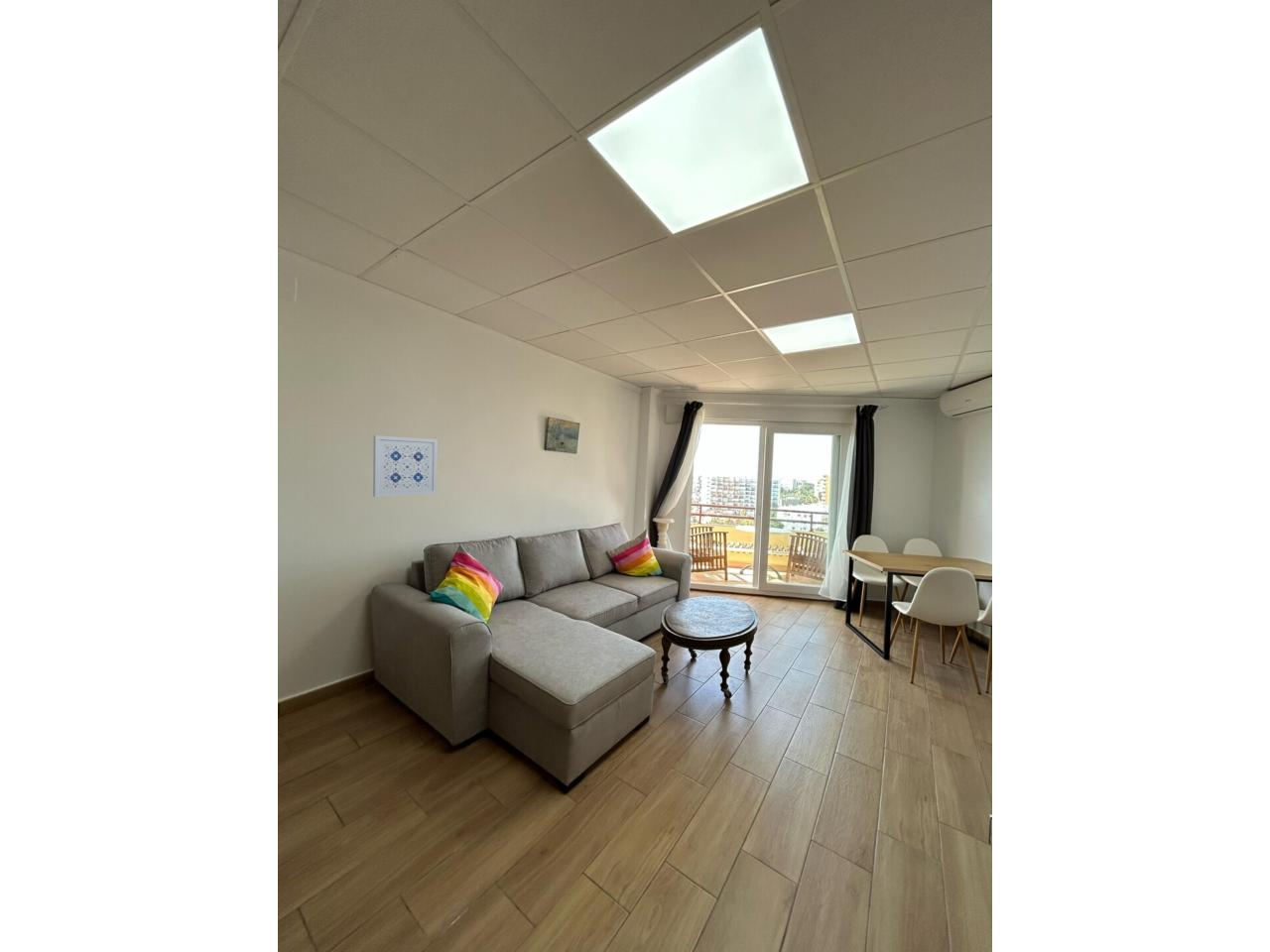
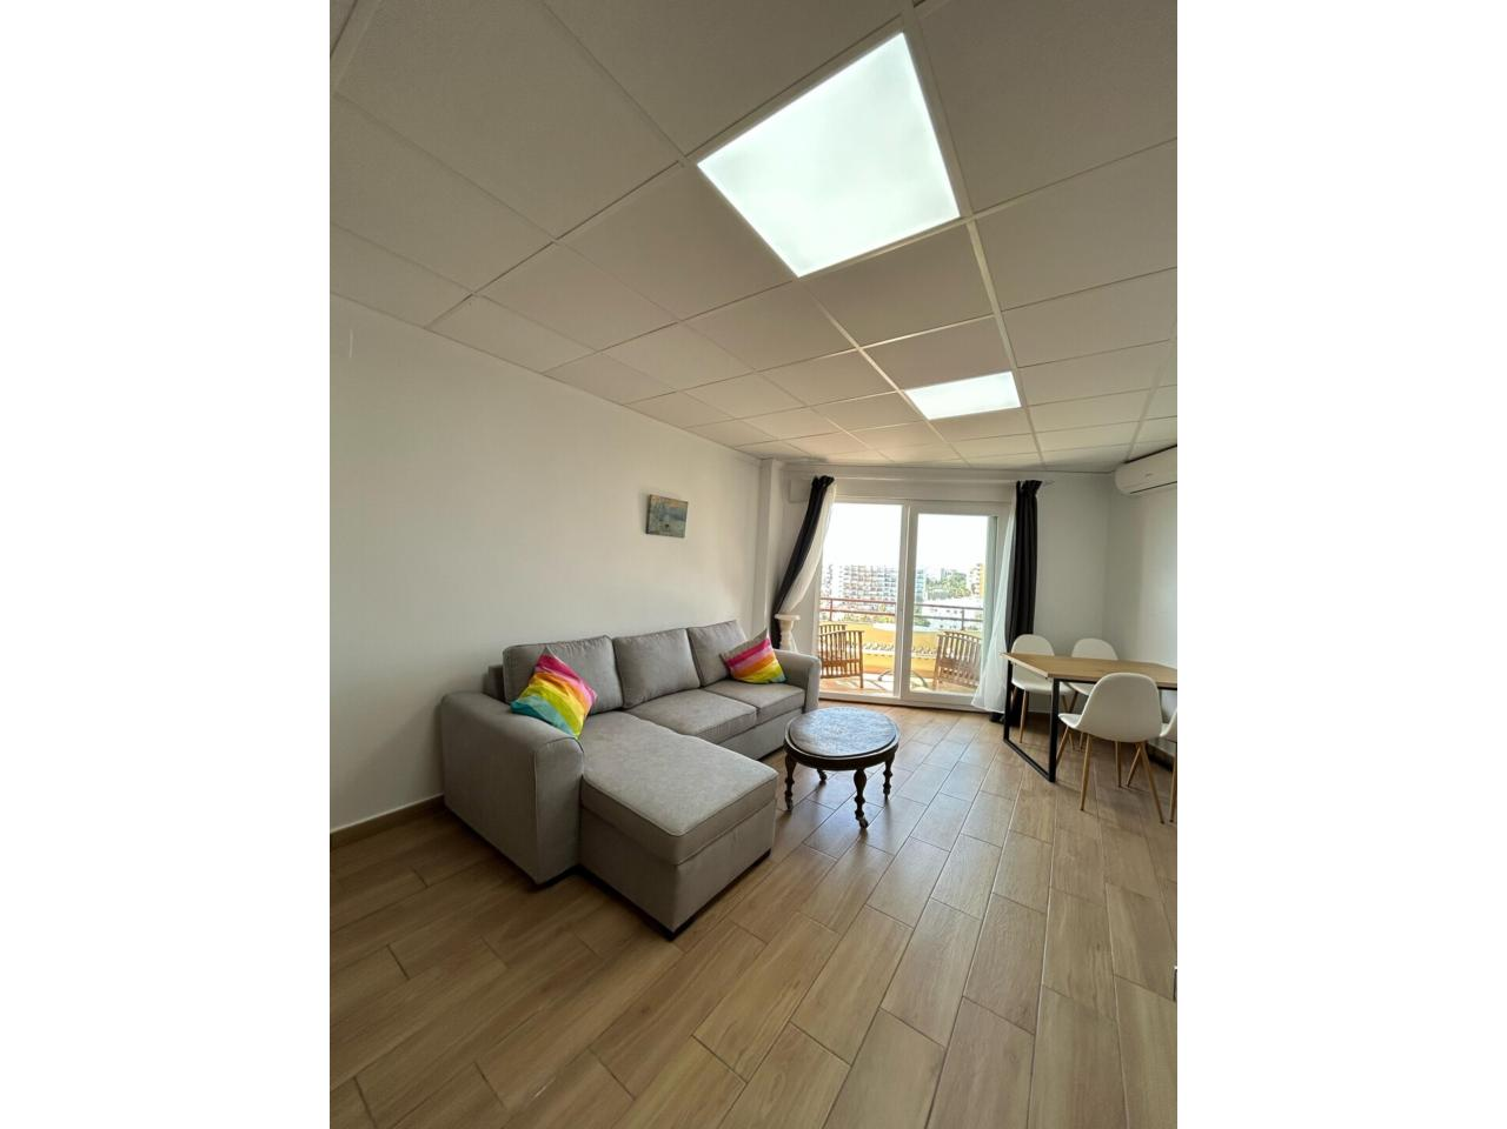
- wall art (407, 466)
